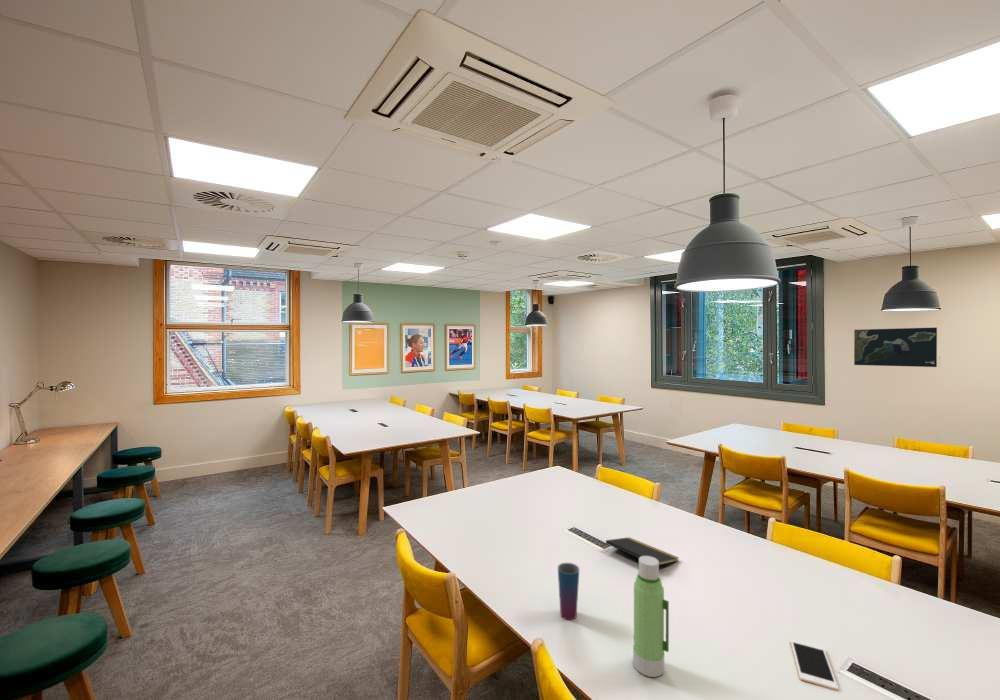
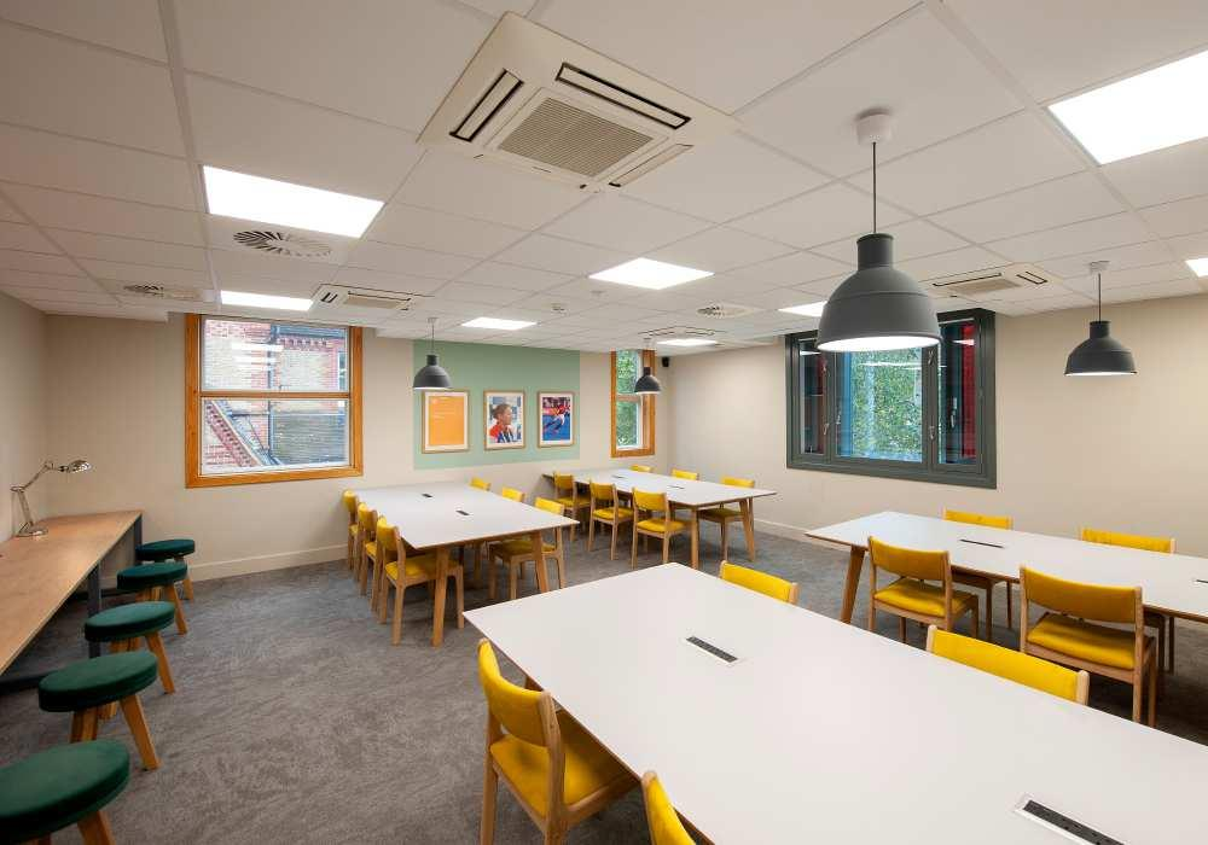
- cell phone (812, 662)
- notepad (641, 550)
- cup (568, 591)
- water bottle (649, 614)
- map (895, 347)
